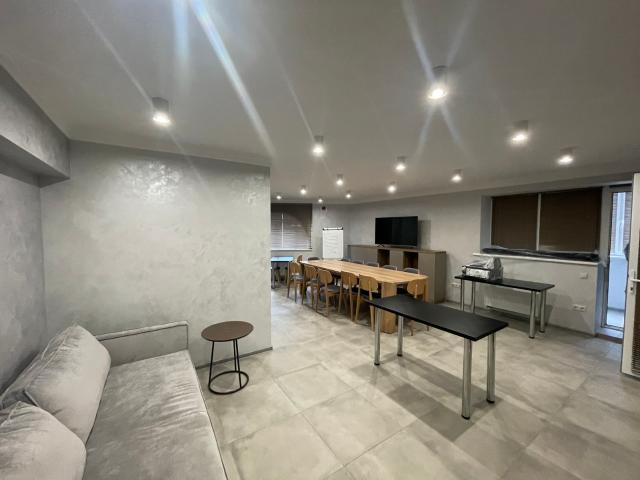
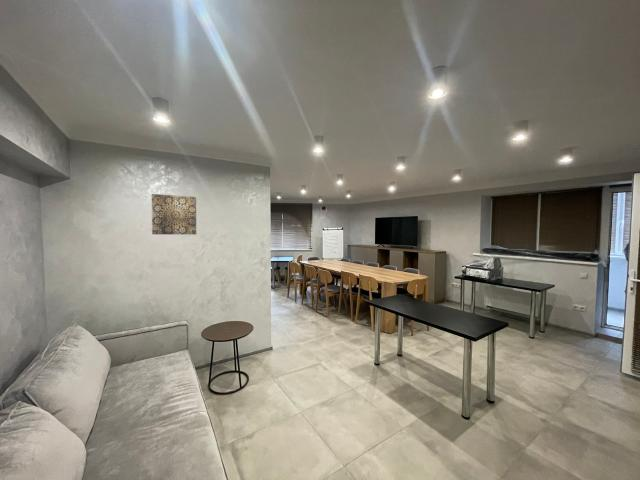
+ wall art (174, 215)
